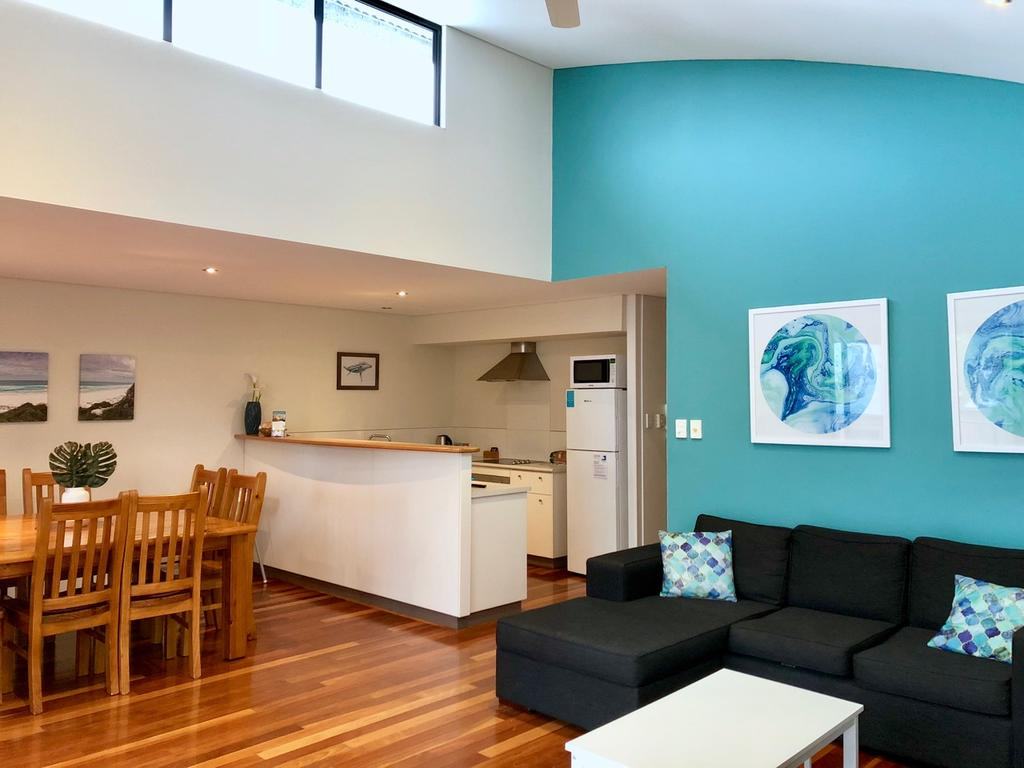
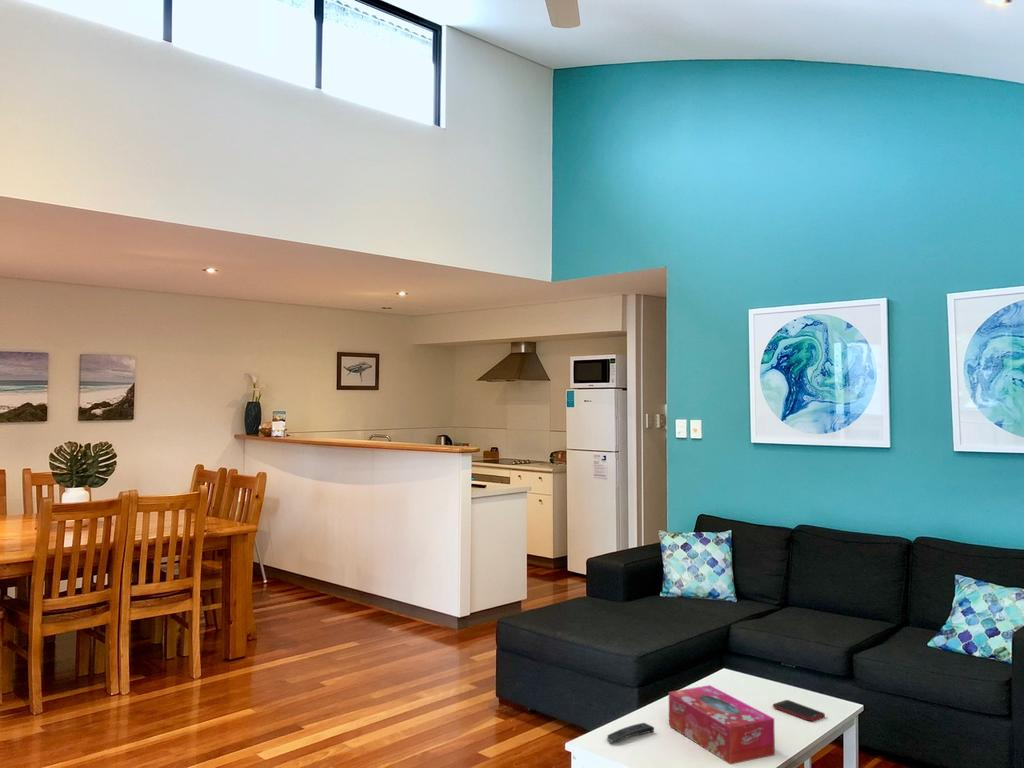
+ remote control (629, 732)
+ tissue box (719, 722)
+ cell phone (798, 710)
